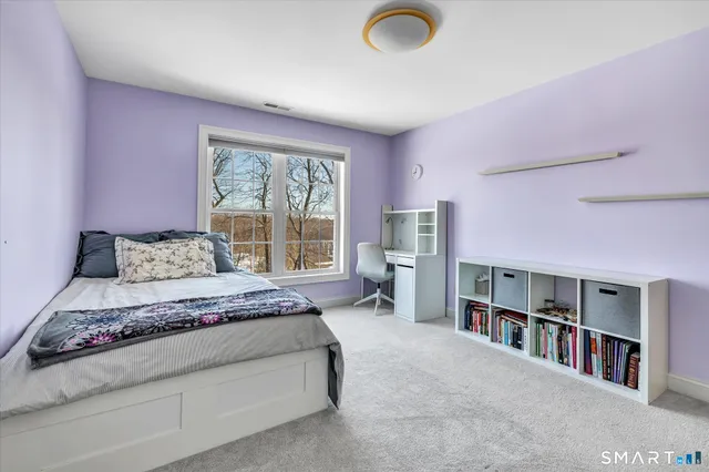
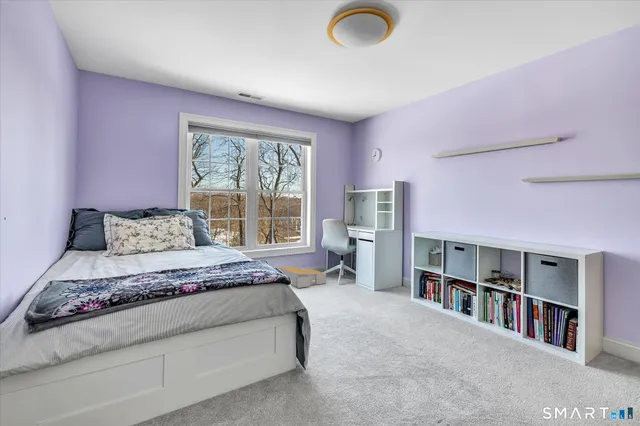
+ architectural model (302, 274)
